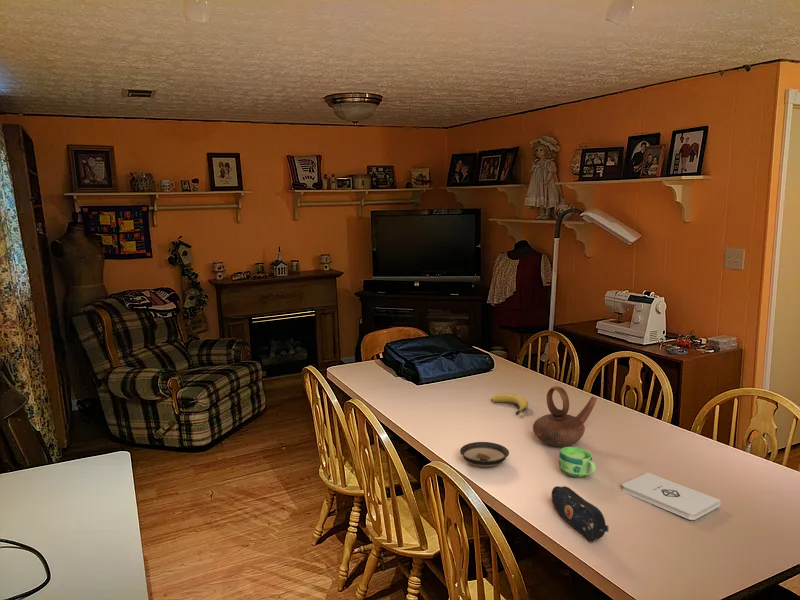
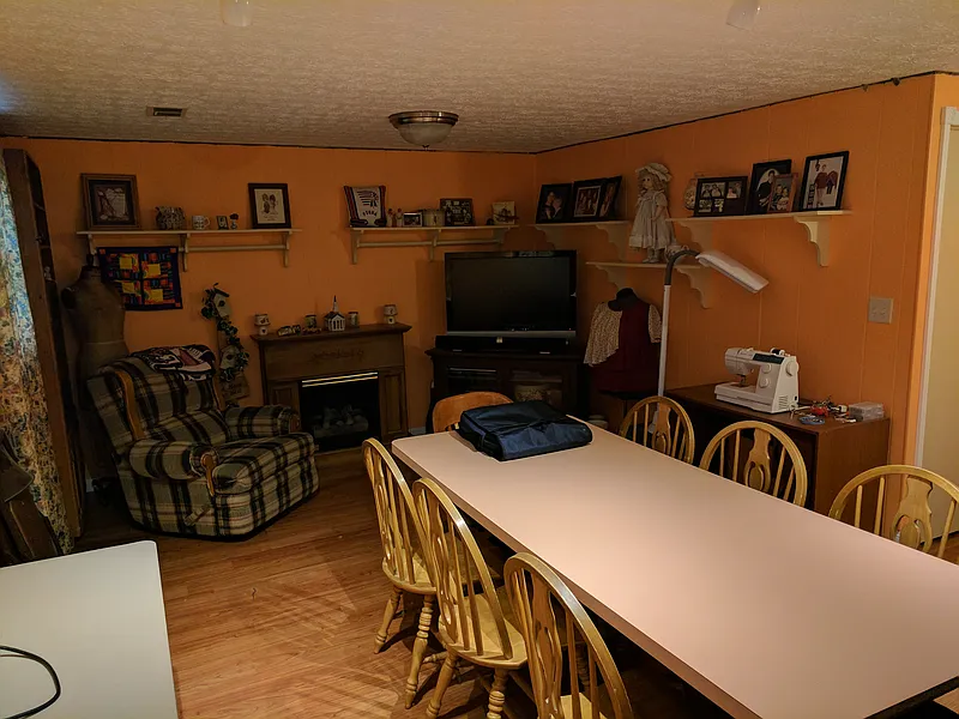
- teapot (565, 413)
- cup (579, 464)
- saucer (484, 456)
- notepad (668, 495)
- fruit (512, 401)
- pencil case (576, 511)
